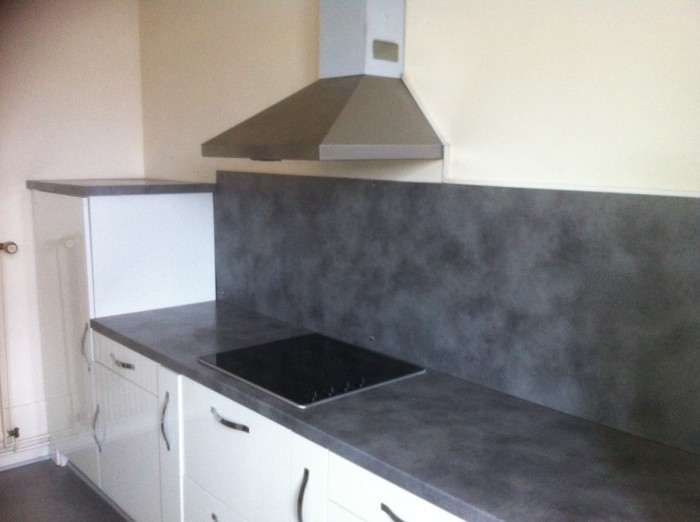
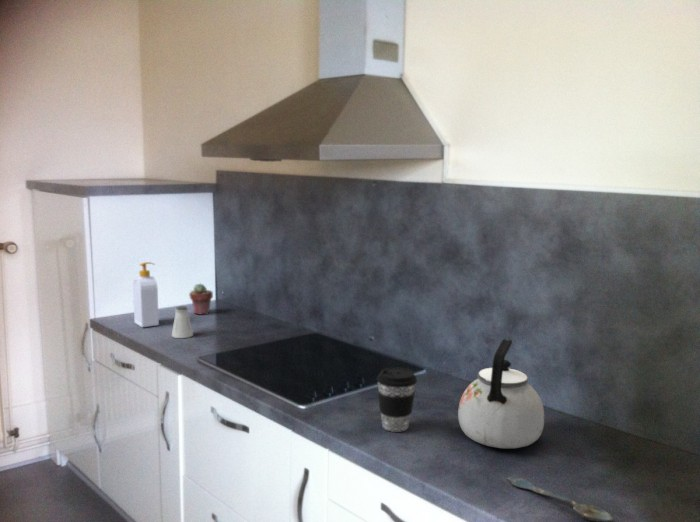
+ kettle (502, 389)
+ potted succulent (201, 298)
+ saltshaker (182, 321)
+ soap bottle (146, 293)
+ spoon (556, 497)
+ coffee cup (396, 399)
